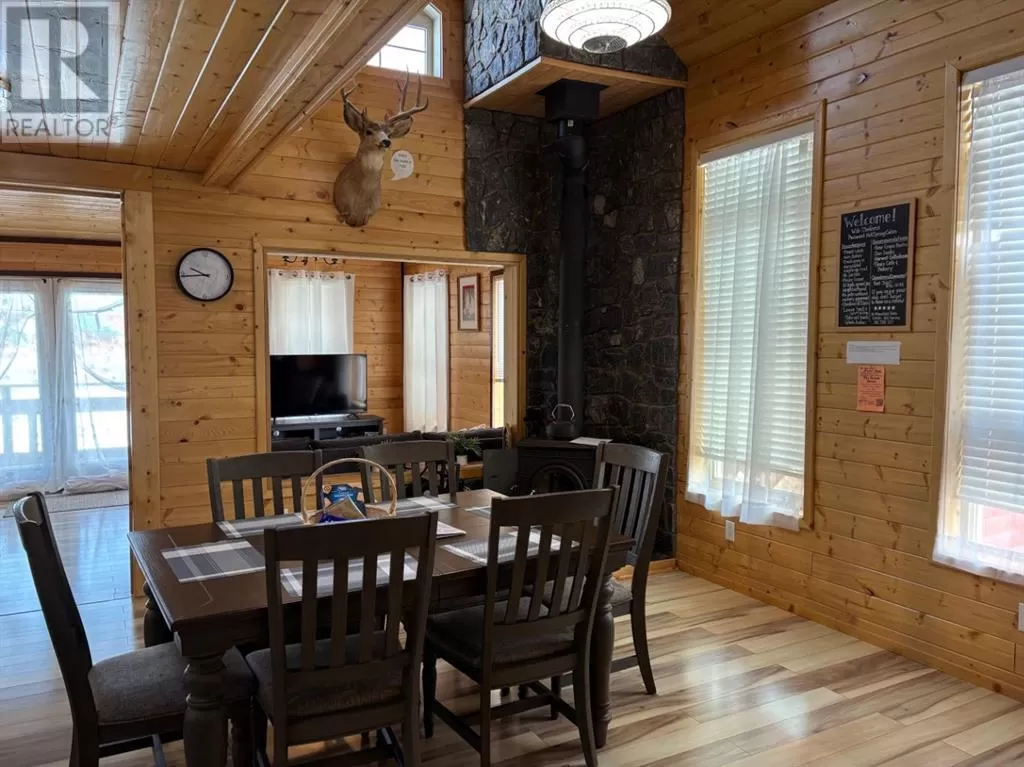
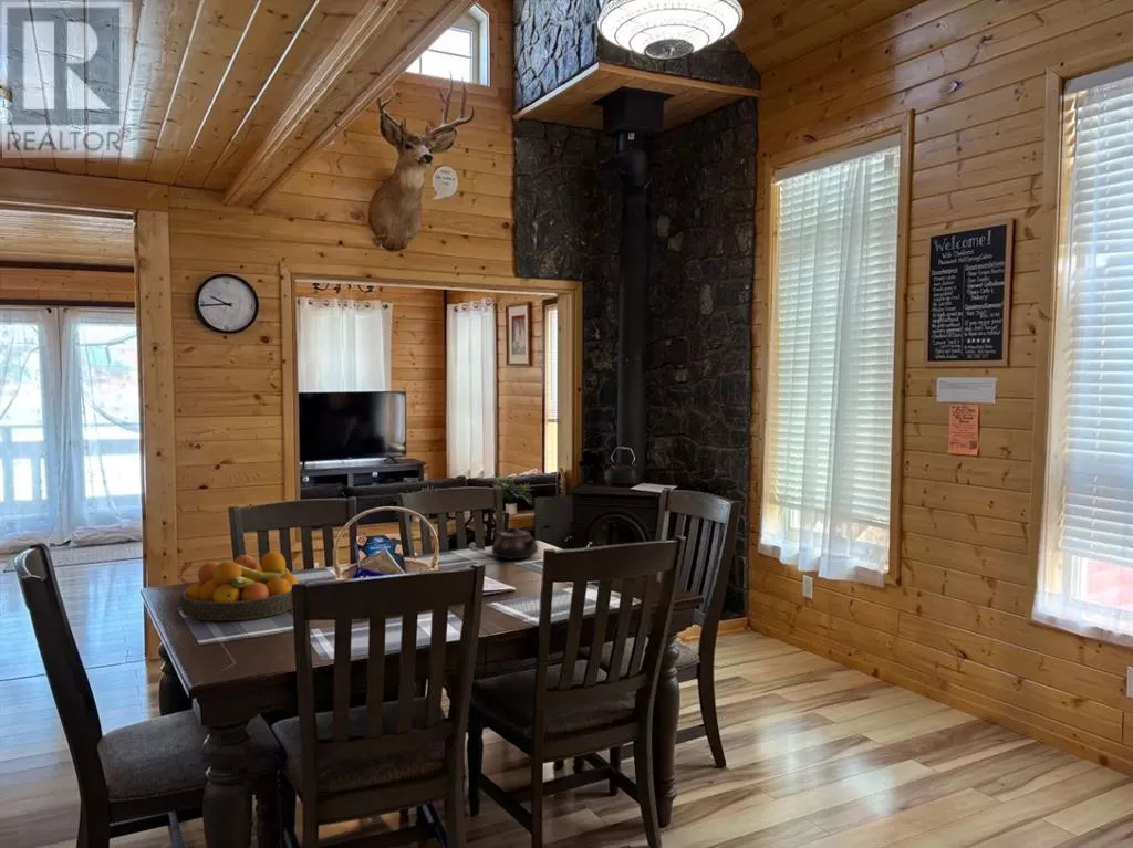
+ fruit bowl (242, 580)
+ teapot (514, 542)
